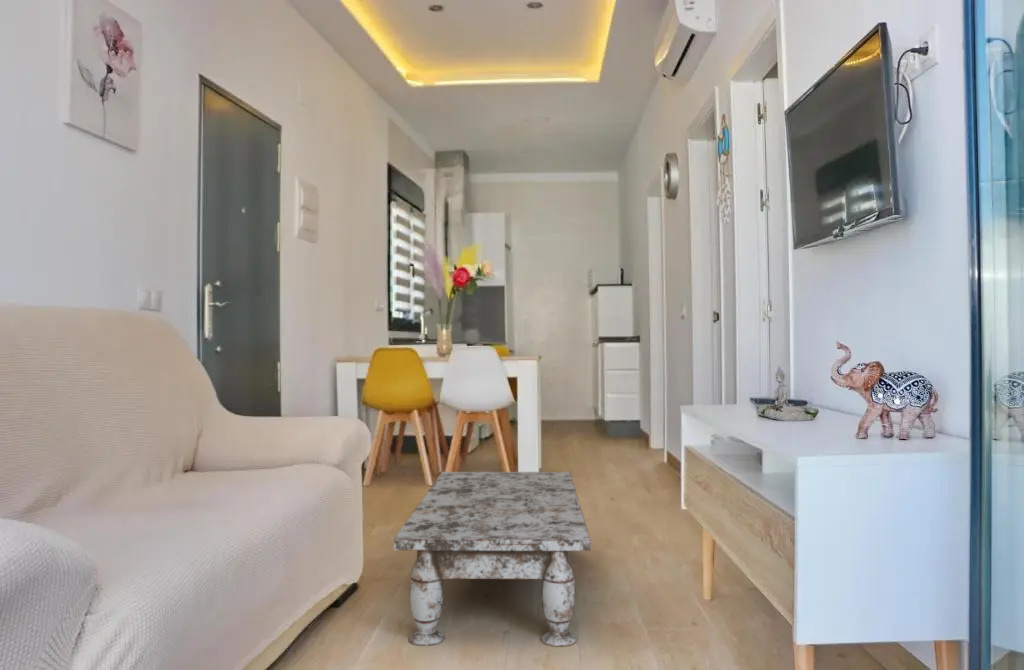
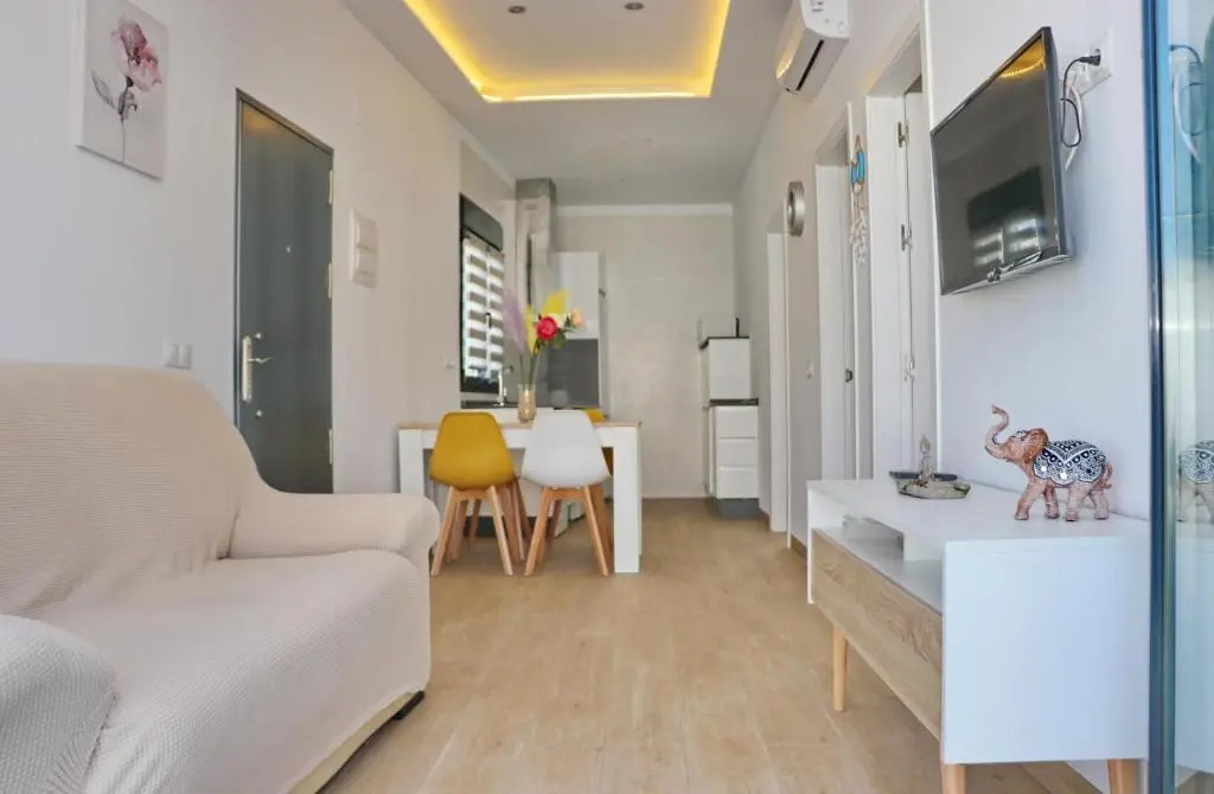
- coffee table (500, 539)
